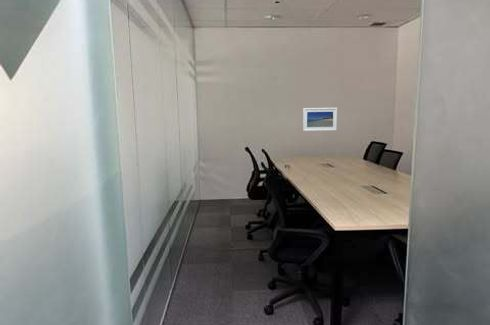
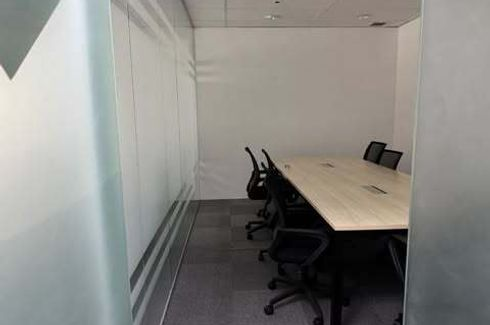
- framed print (320, 119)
